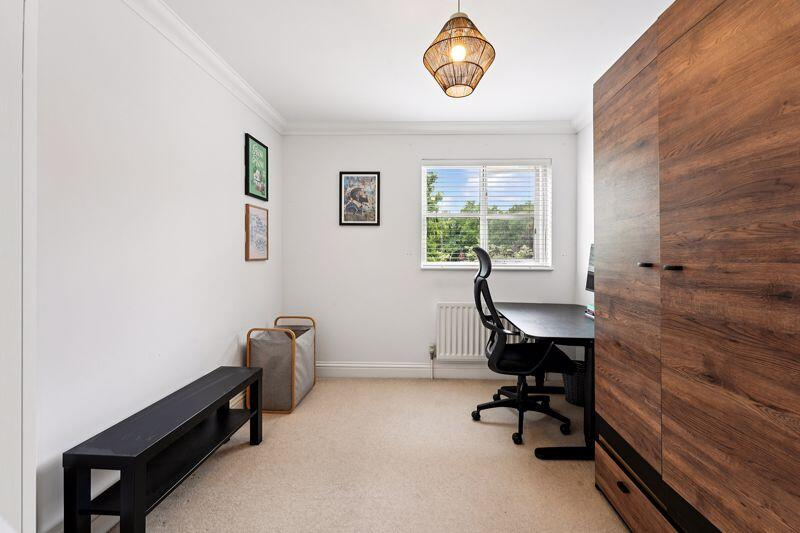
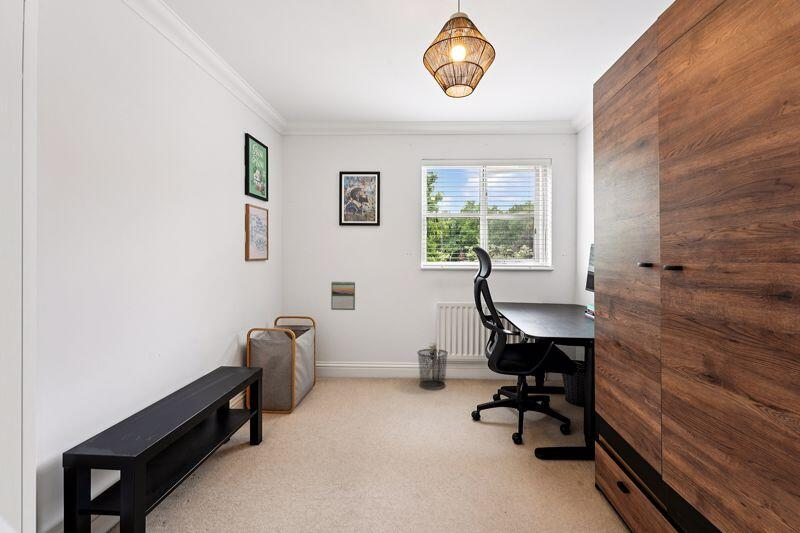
+ waste bin (432, 368)
+ calendar (343, 295)
